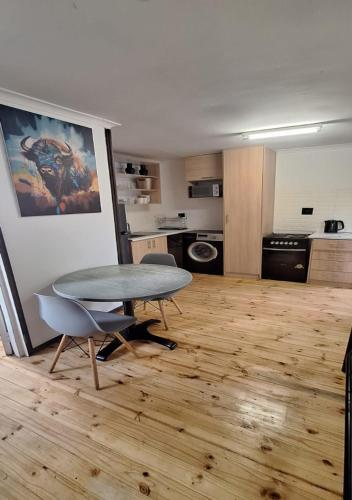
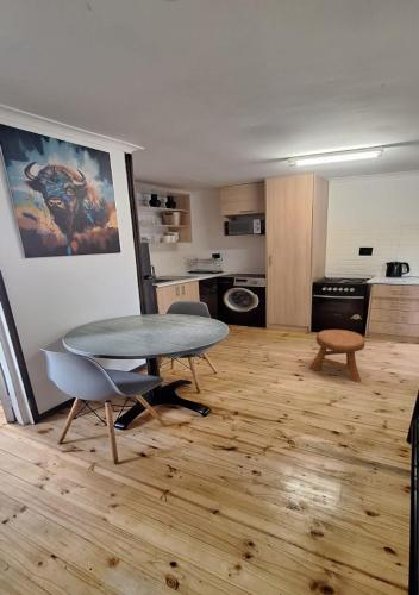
+ stool (336, 353)
